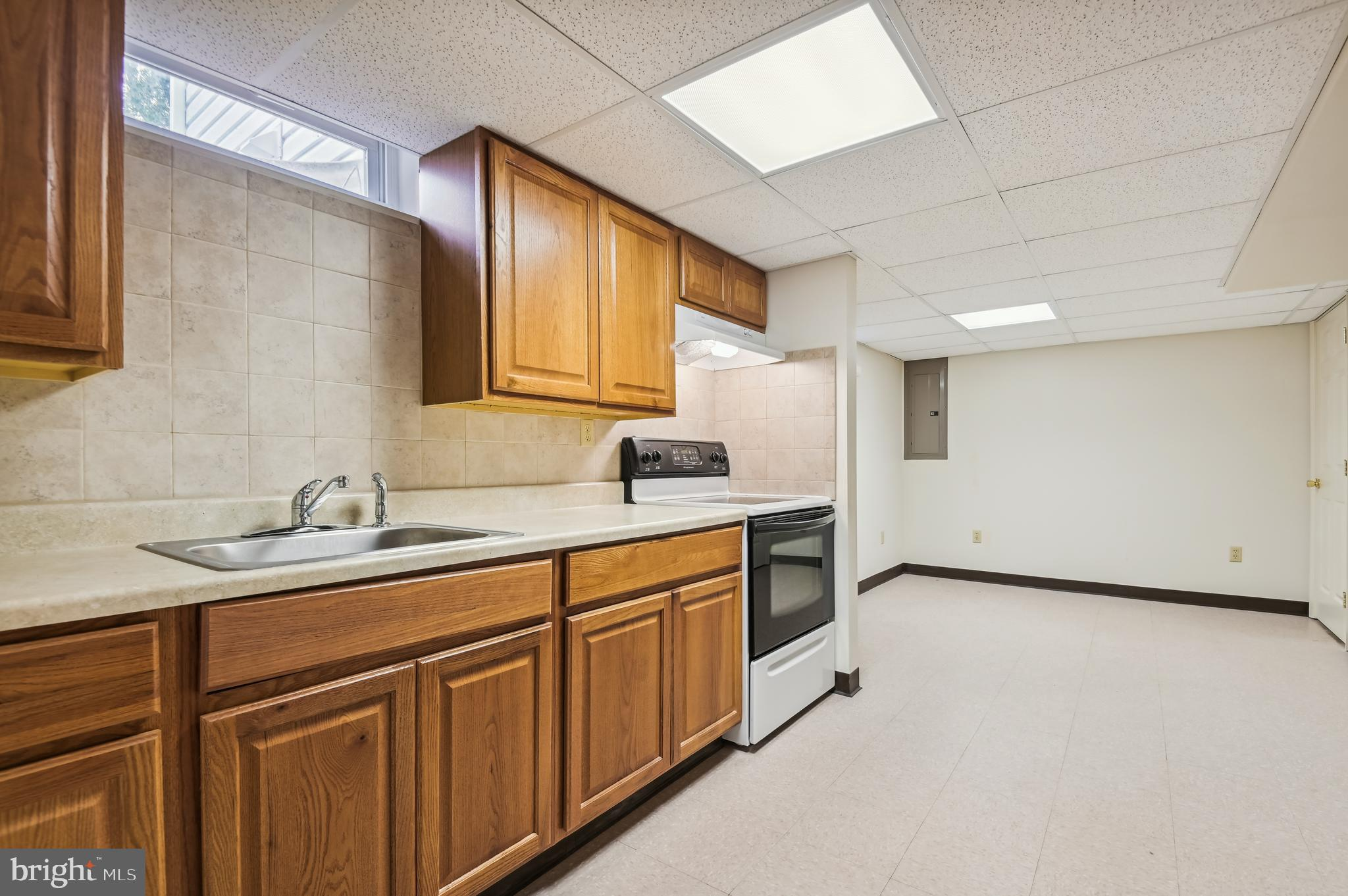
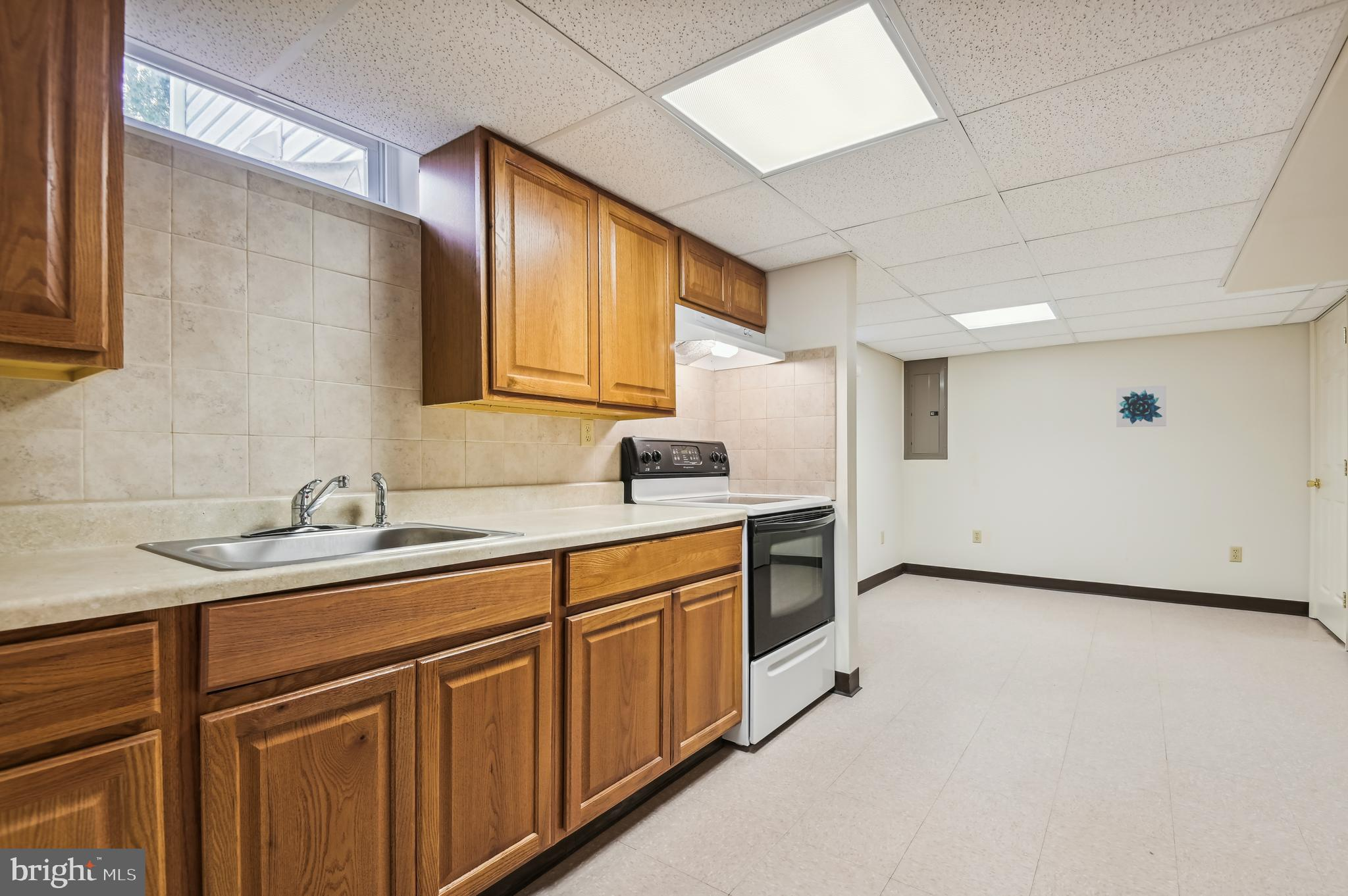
+ wall art (1141, 407)
